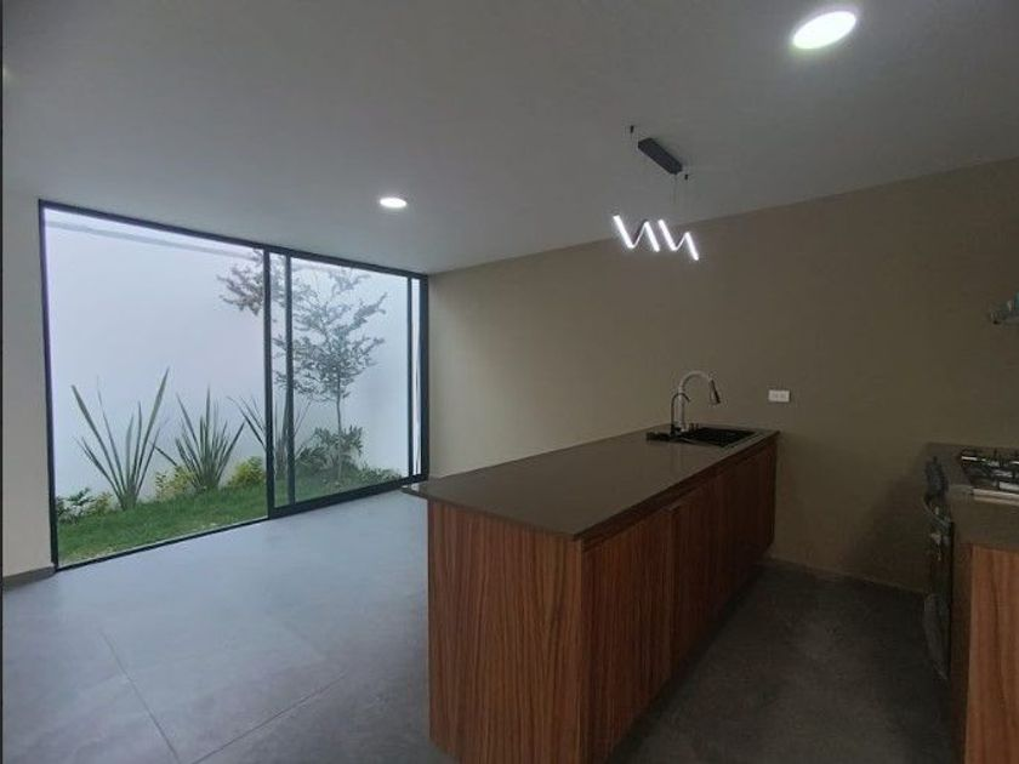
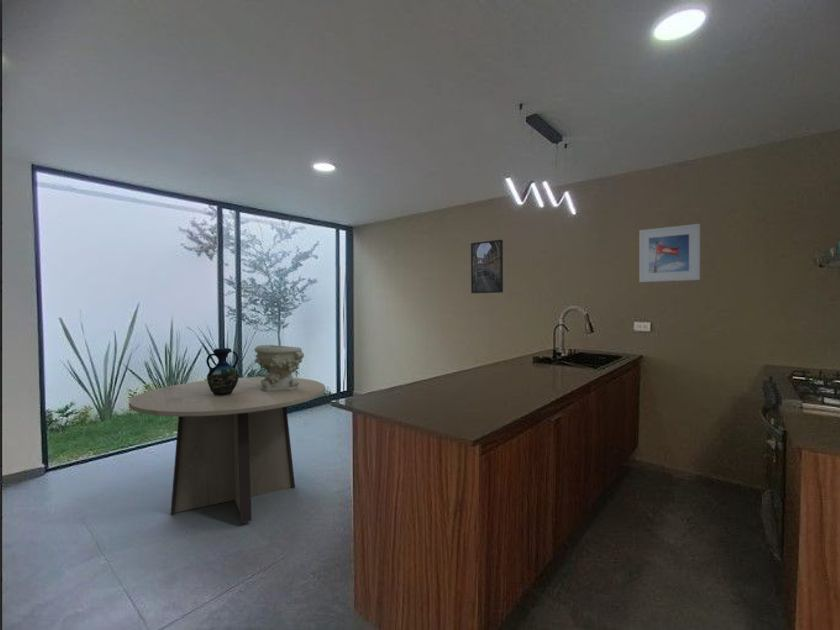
+ vase (222, 371)
+ decorative bowl (275, 366)
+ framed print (668, 254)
+ dining table (235, 444)
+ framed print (486, 267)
